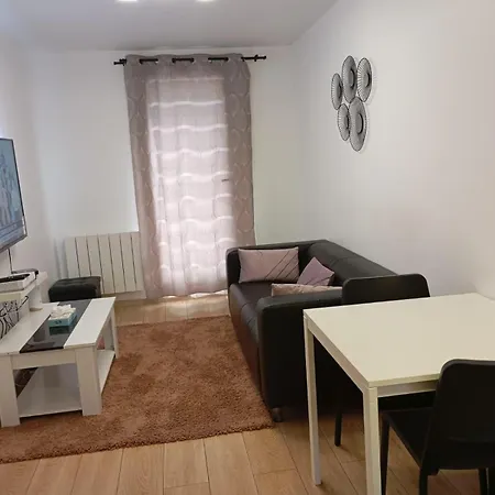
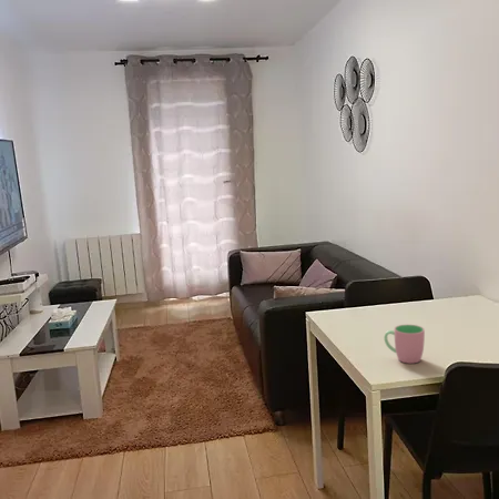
+ cup (404, 343)
